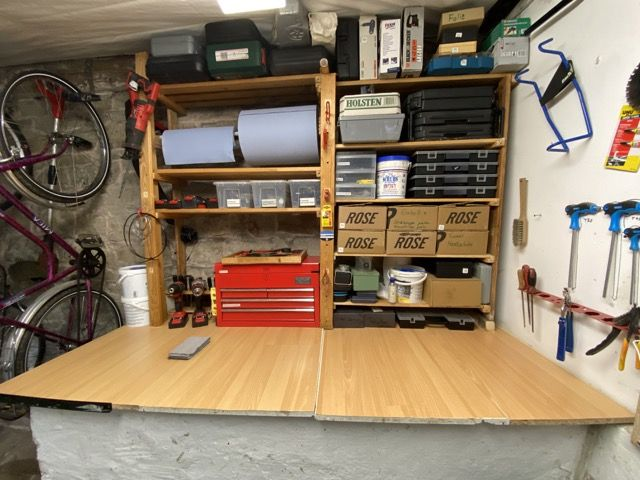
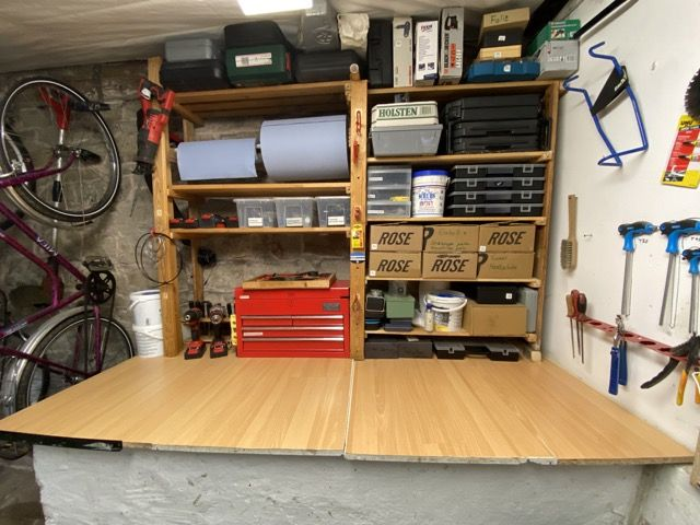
- washcloth (190, 346)
